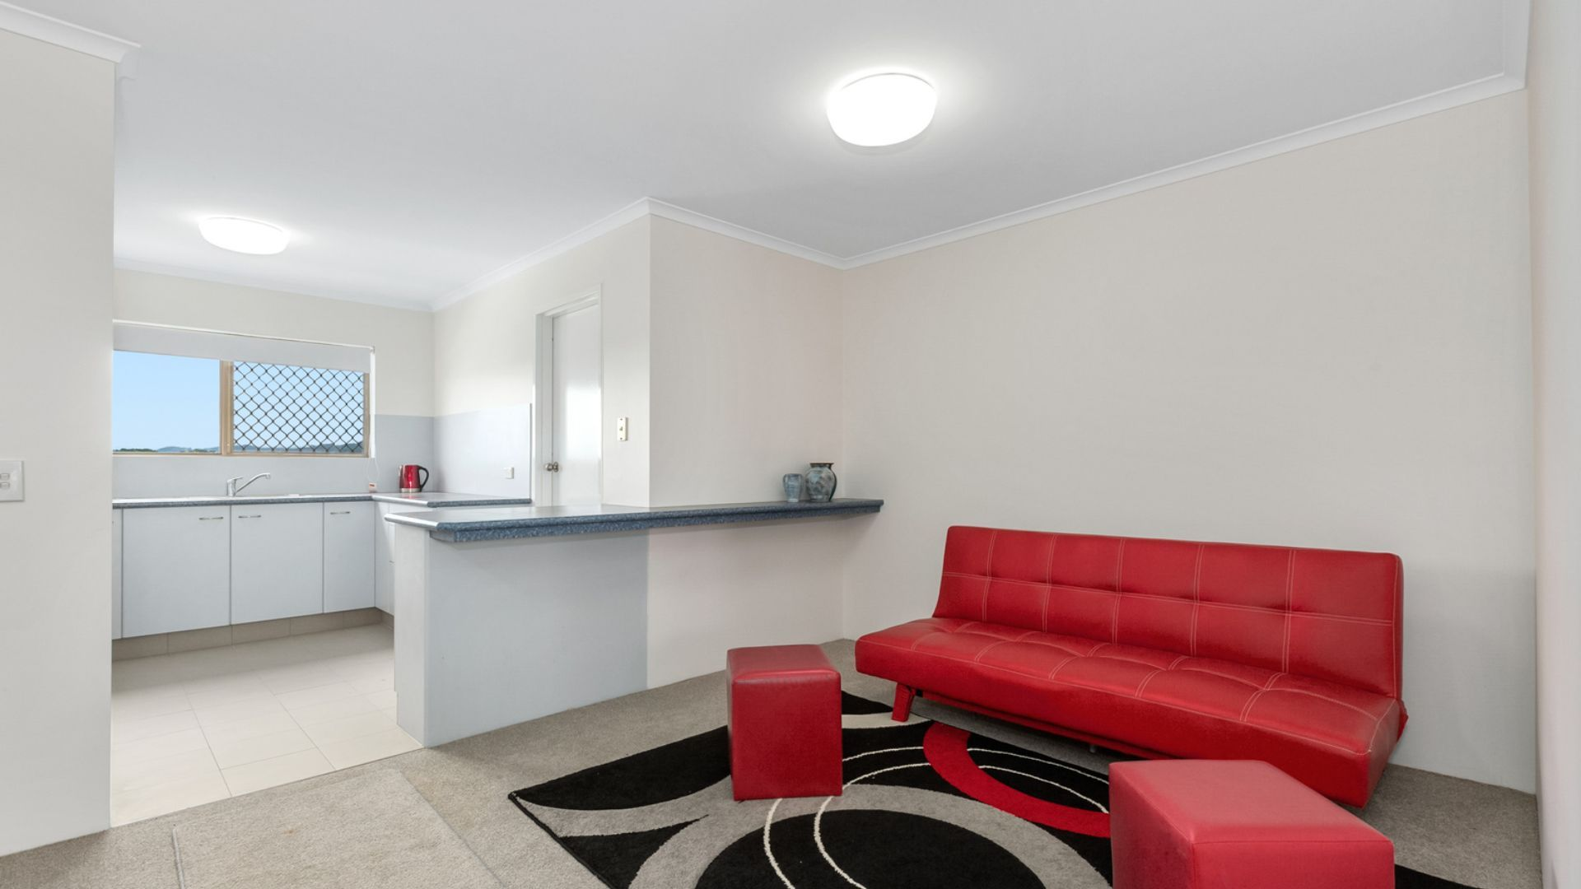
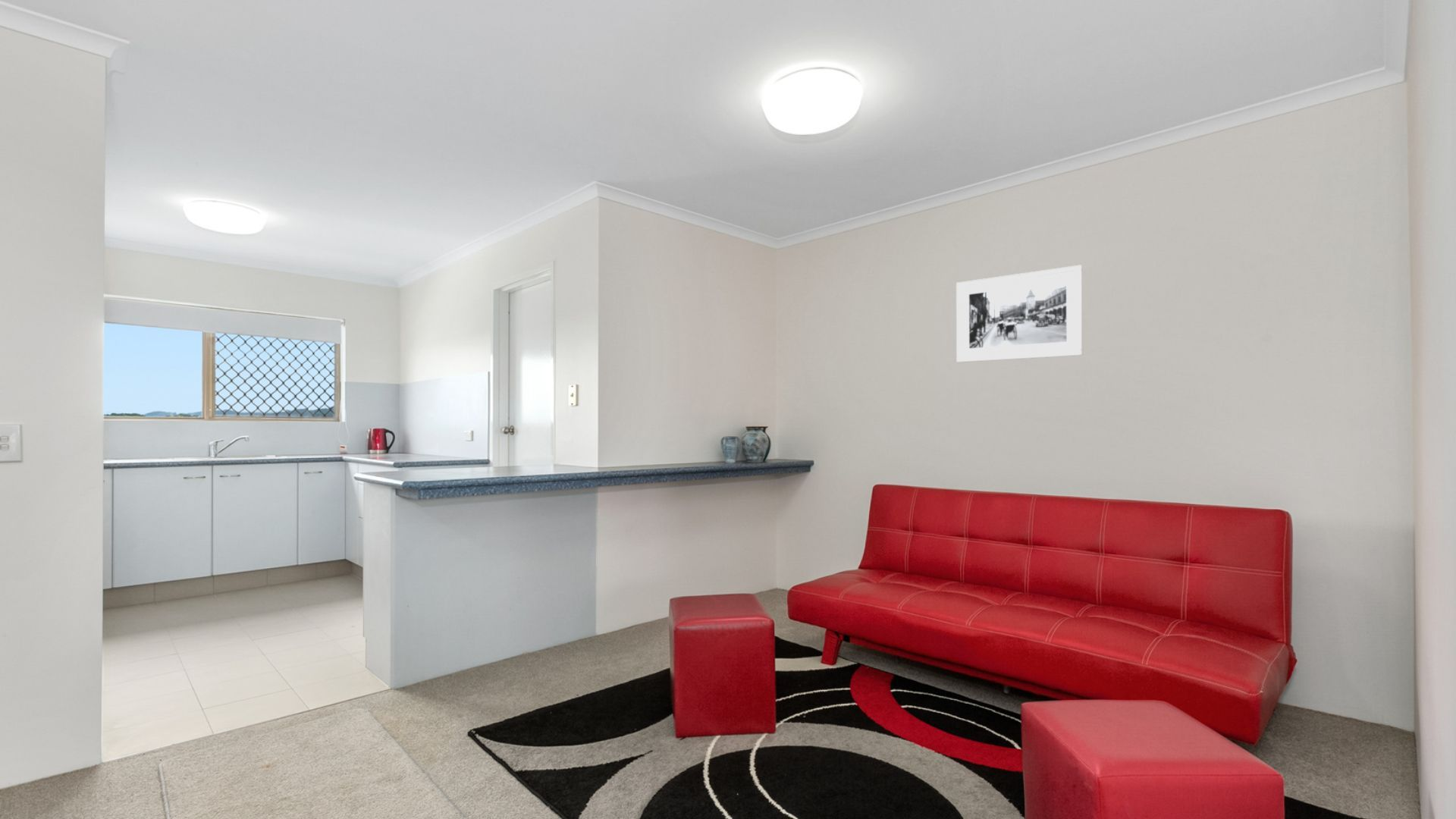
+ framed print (1015, 316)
